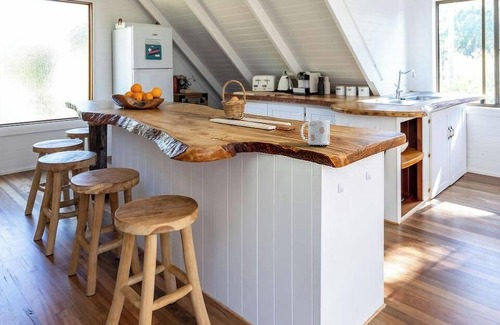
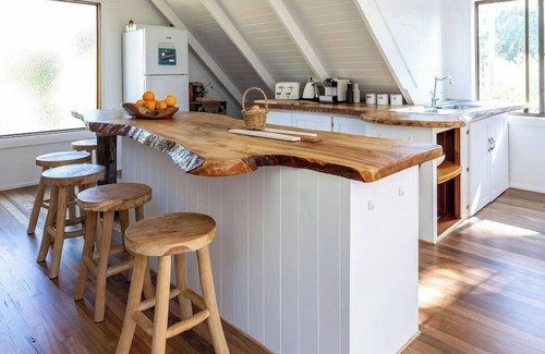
- mug (314, 132)
